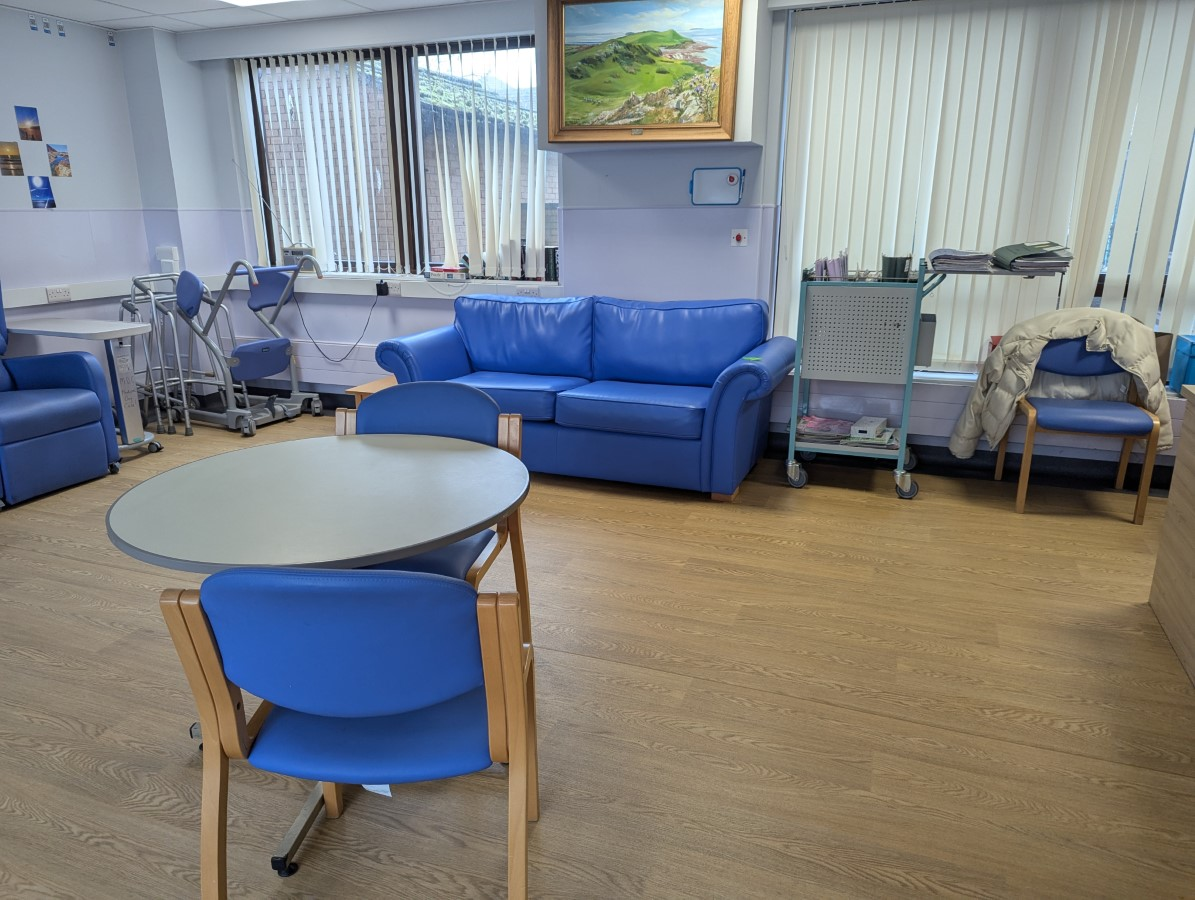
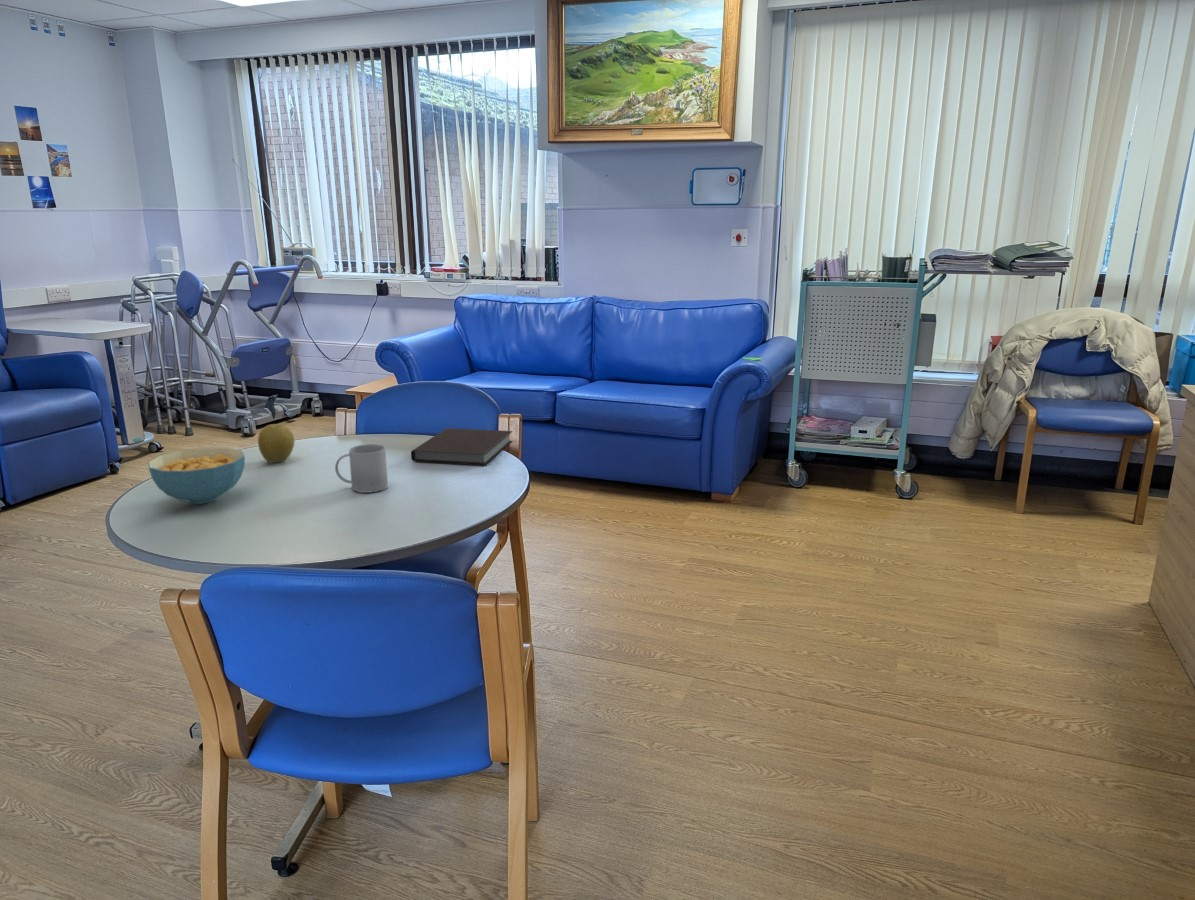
+ fruit (276, 442)
+ notebook (464, 445)
+ mug (360, 468)
+ cereal bowl (199, 479)
